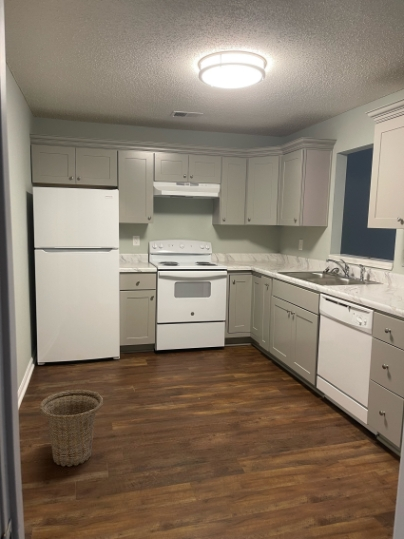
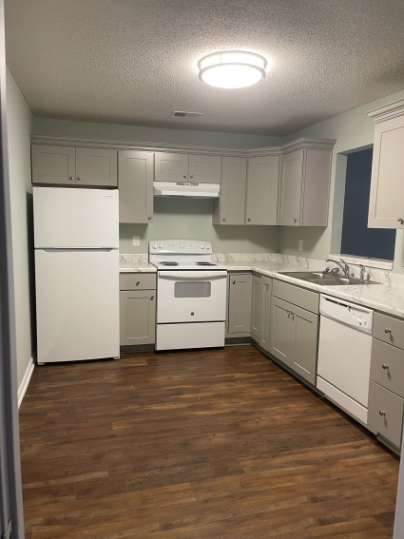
- basket (72, 429)
